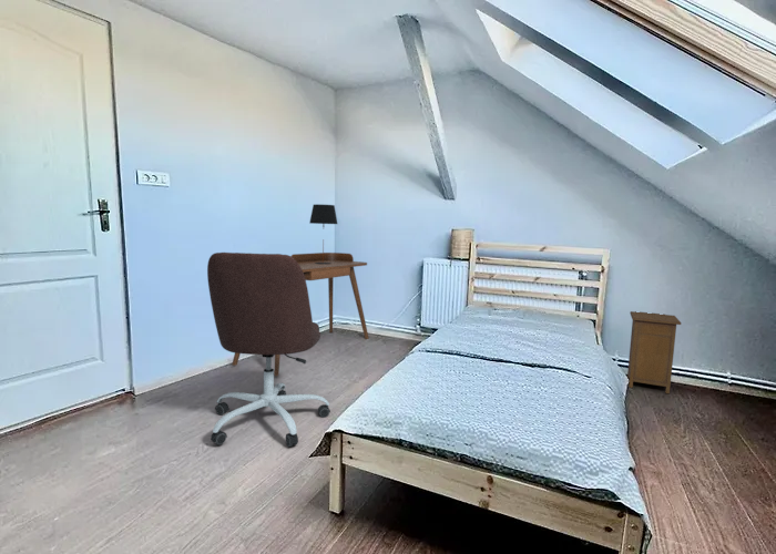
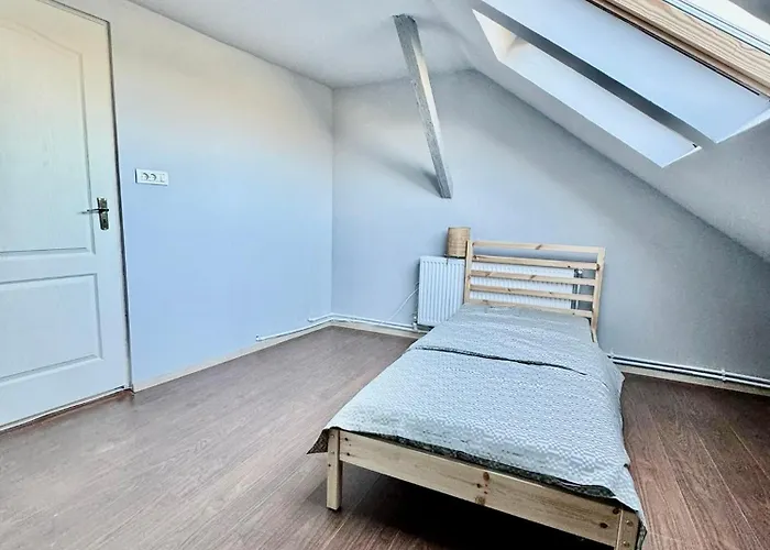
- office chair (268, 337)
- desk (329, 304)
- table lamp (323, 226)
- nightstand (650, 348)
